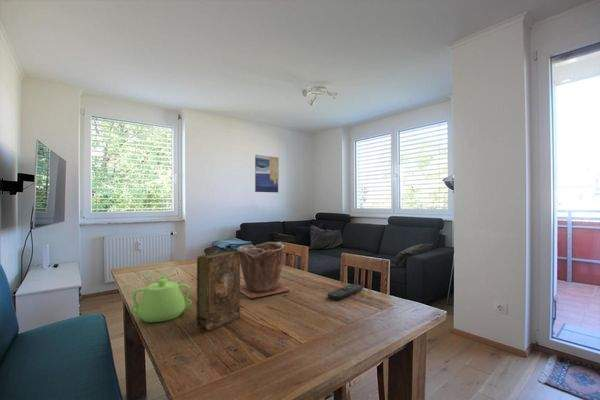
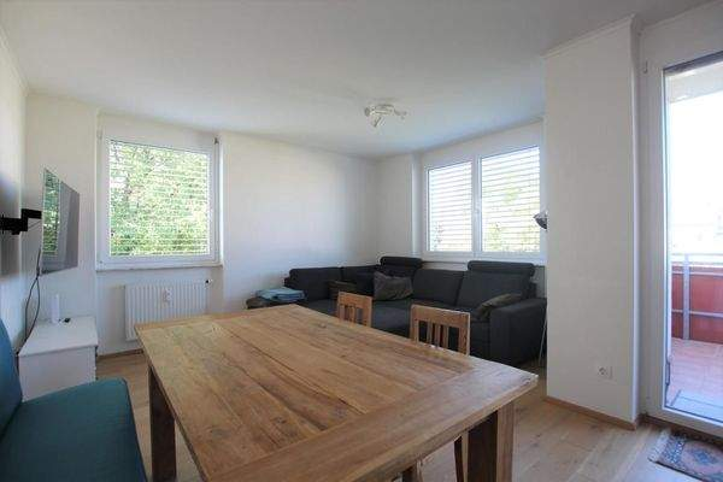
- wall art (267, 174)
- teapot (162, 295)
- book (220, 287)
- remote control (345, 291)
- plant pot (261, 266)
